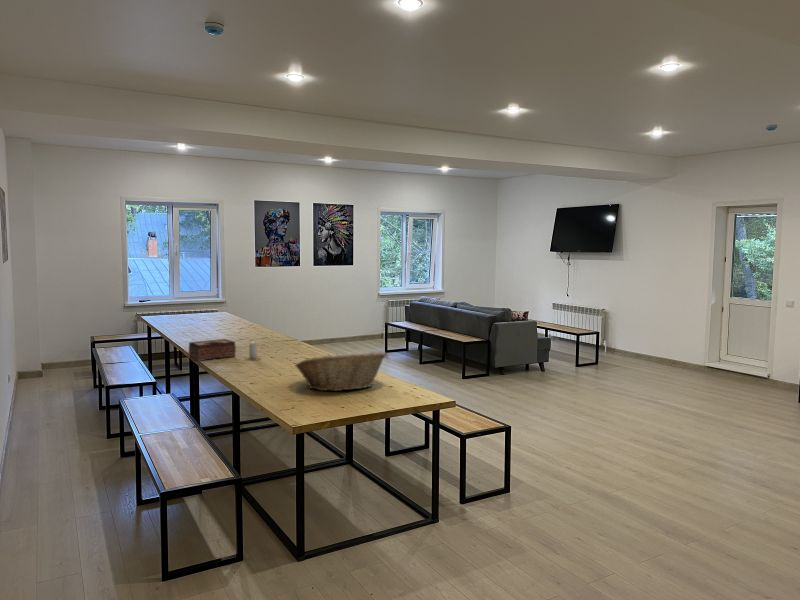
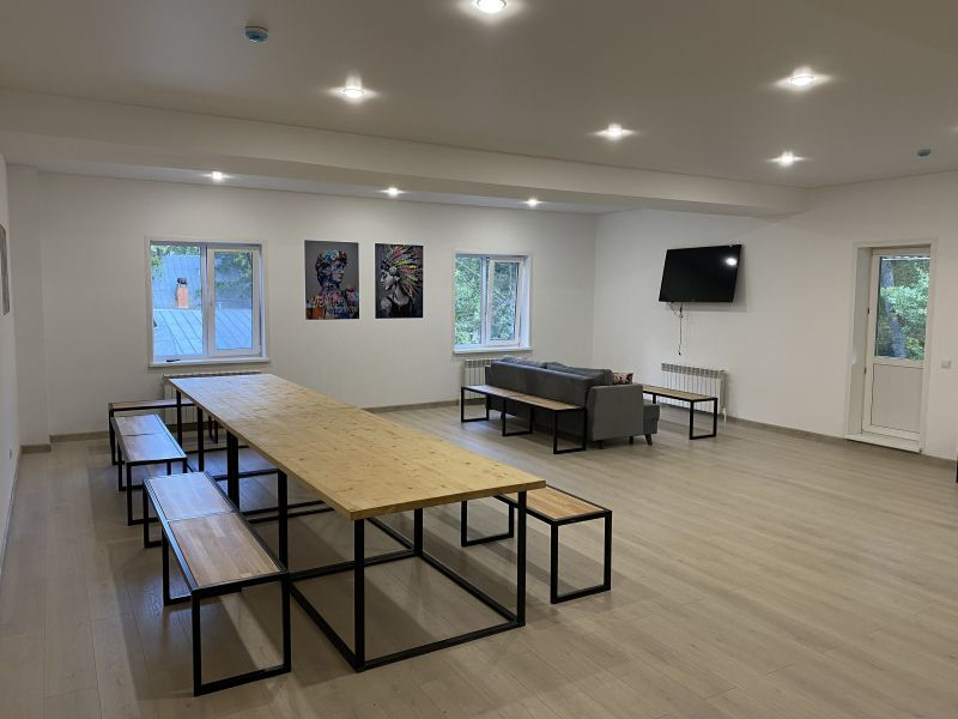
- candle (253, 347)
- tissue box (212, 349)
- fruit basket (341, 367)
